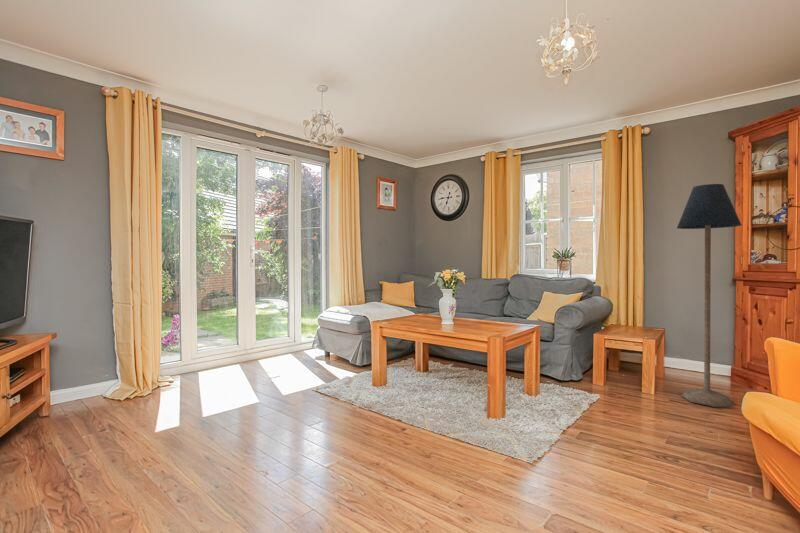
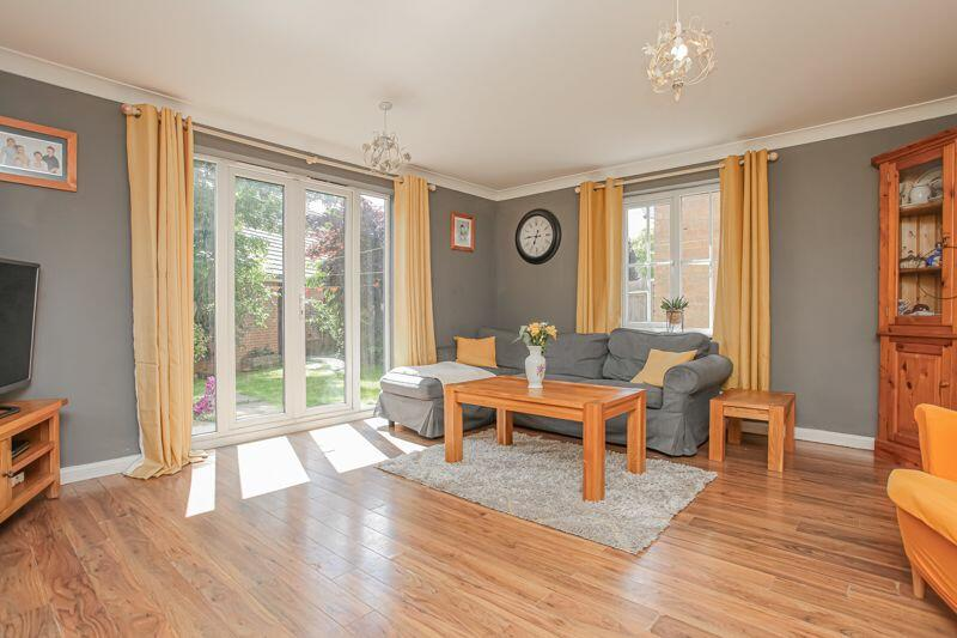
- floor lamp (707, 293)
